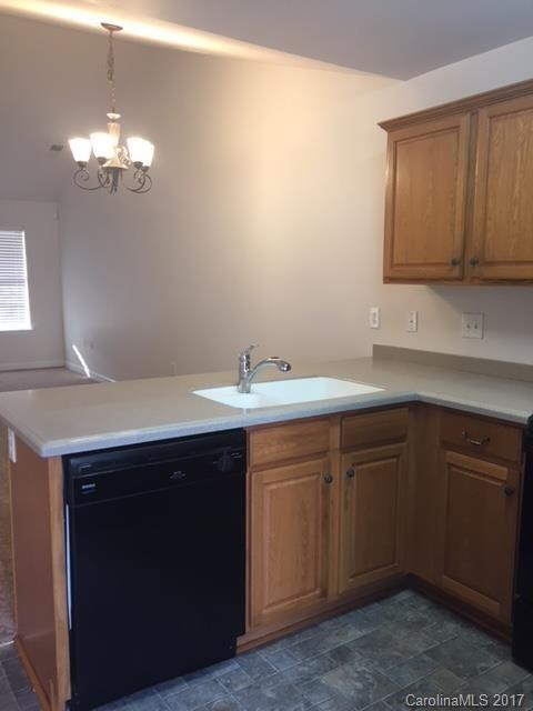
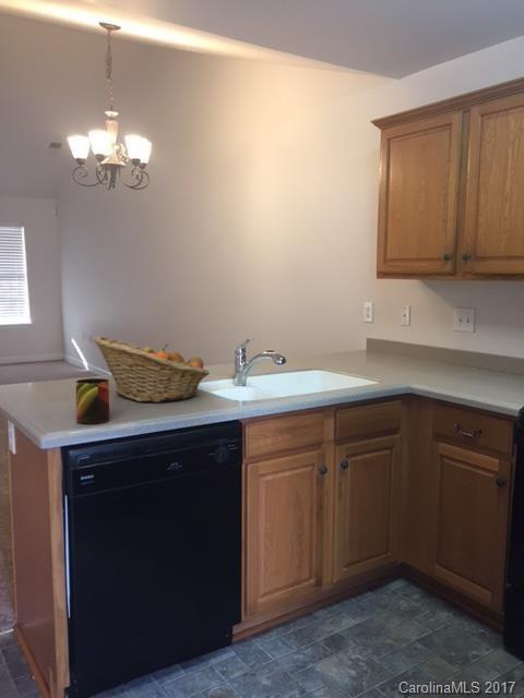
+ mug (91, 399)
+ fruit basket (151, 365)
